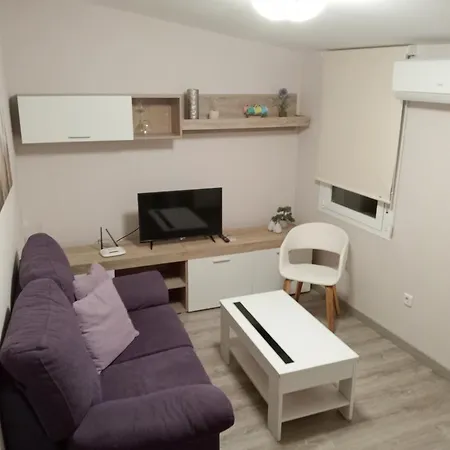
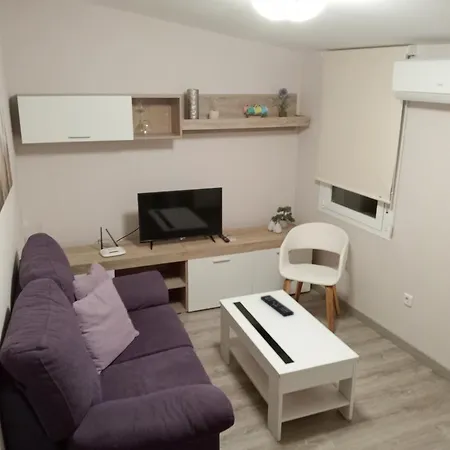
+ remote control (276, 304)
